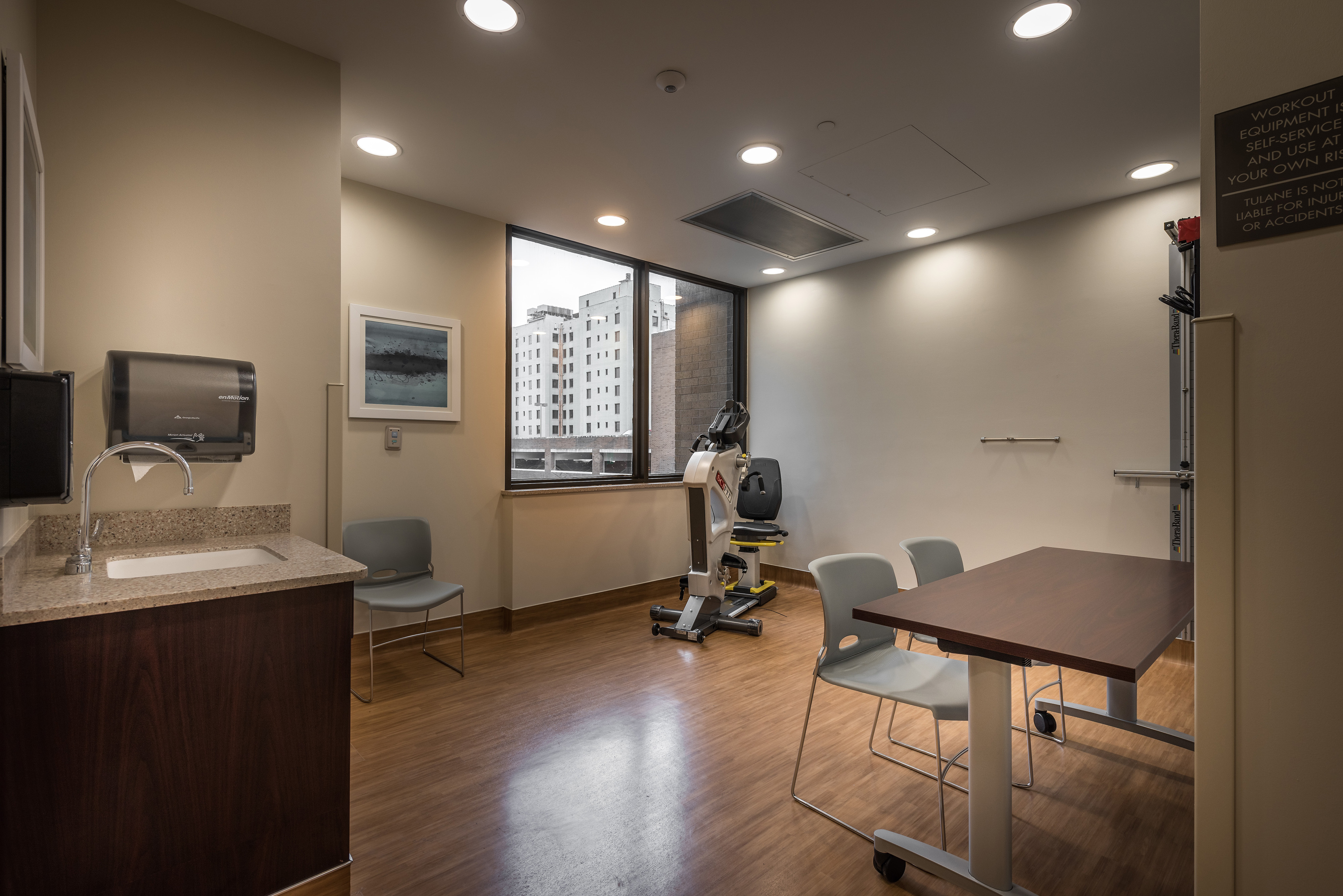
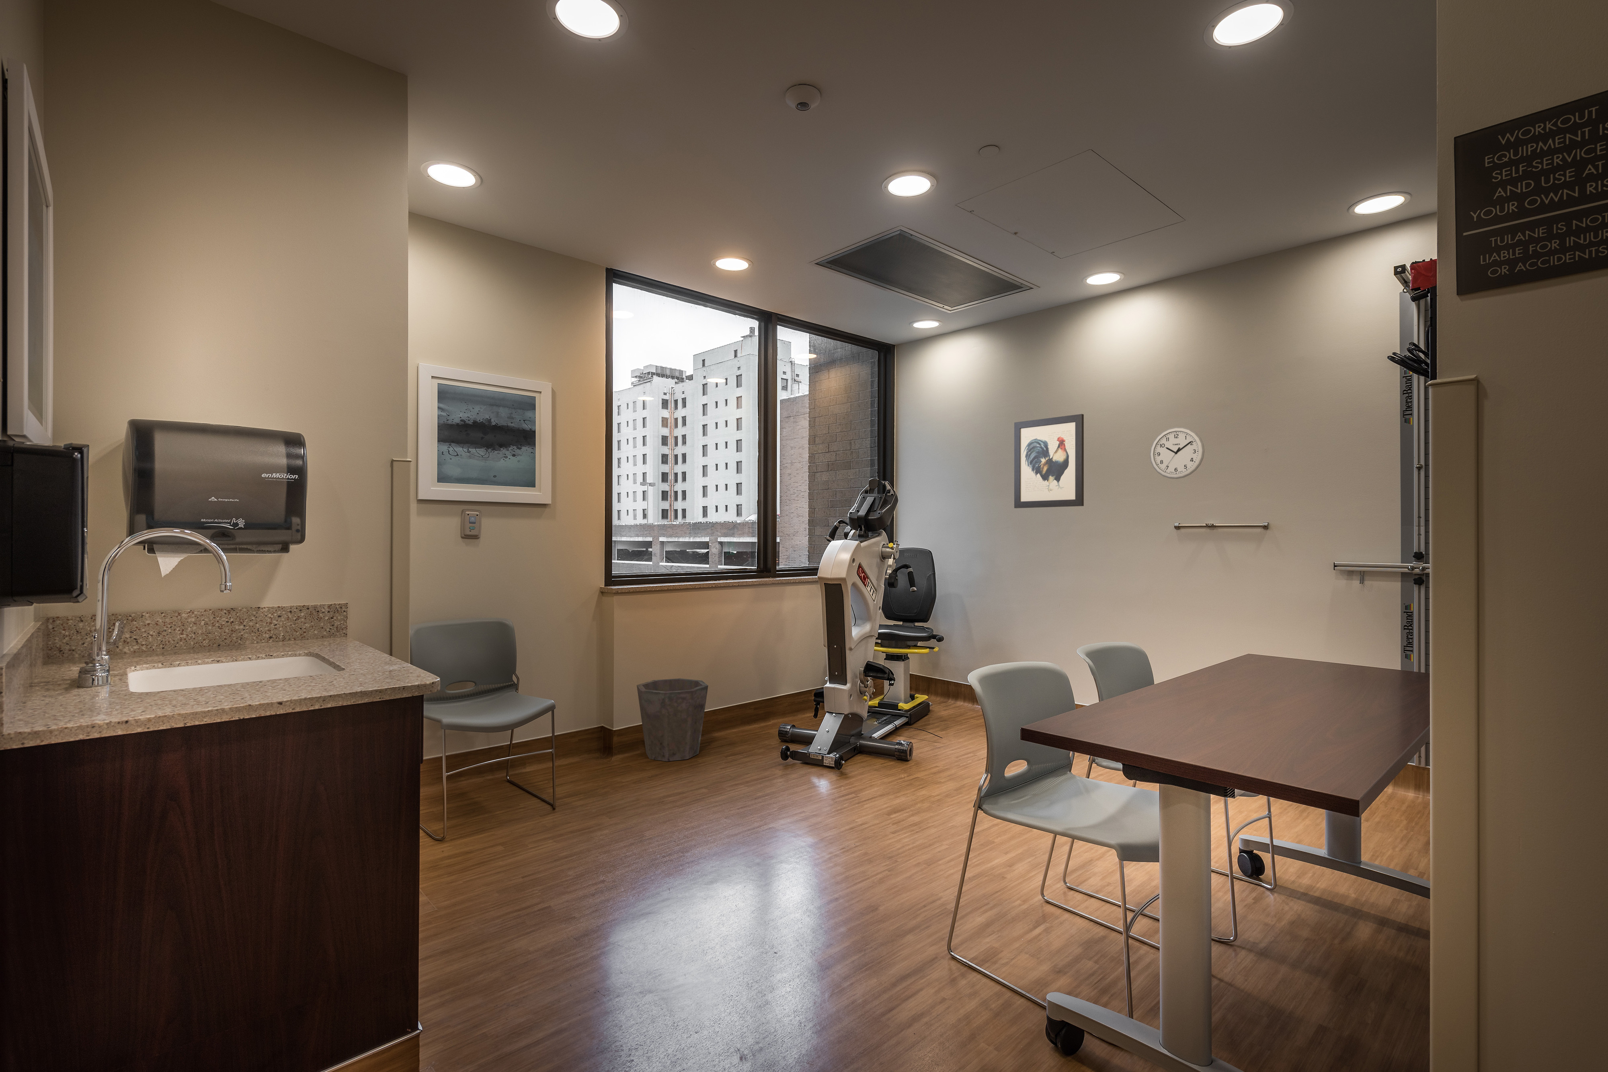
+ waste bin (672, 719)
+ wall clock (1176, 452)
+ wall art (1048, 463)
